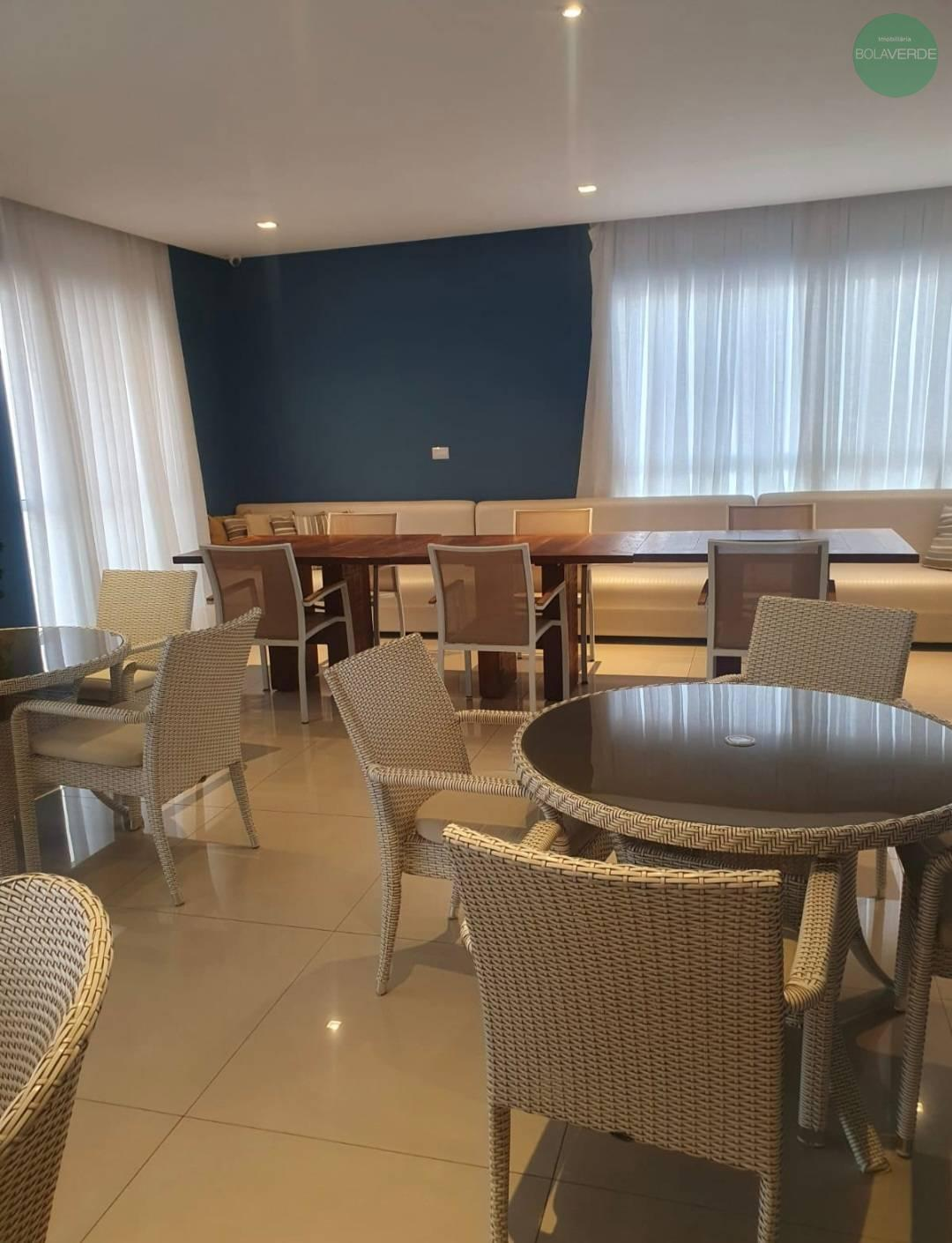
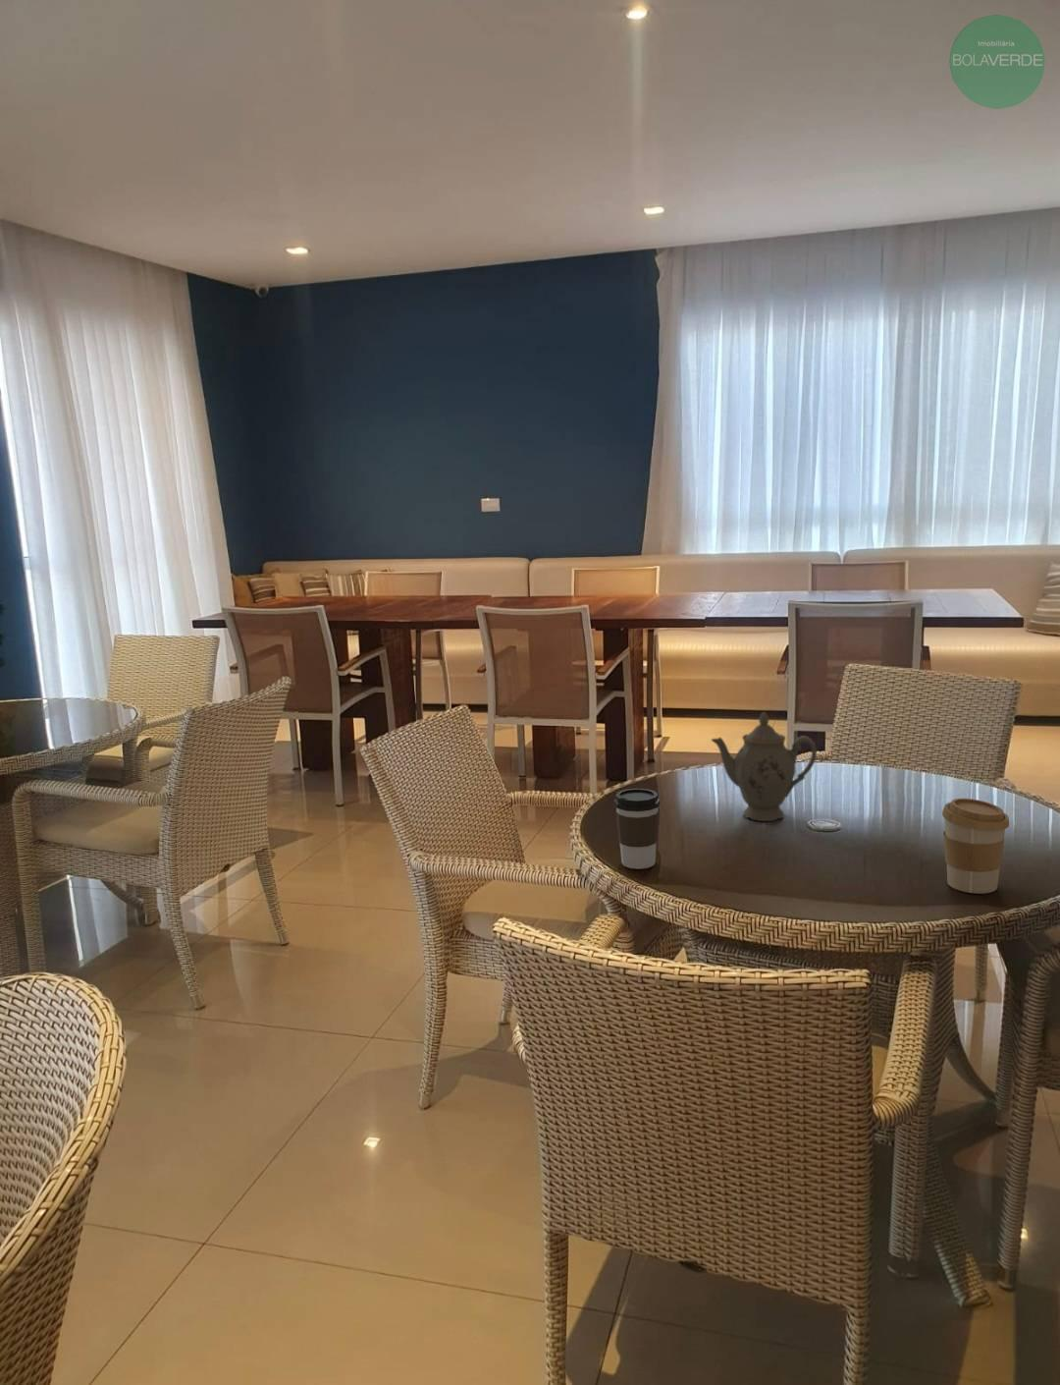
+ coffee cup (637, 828)
+ coffee cup (973, 843)
+ chinaware (763, 763)
